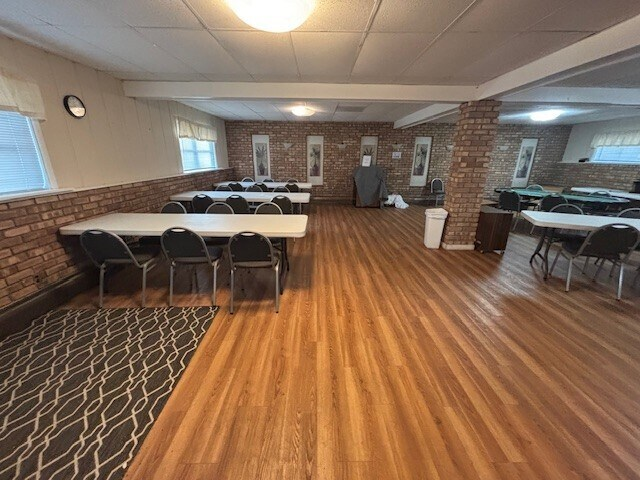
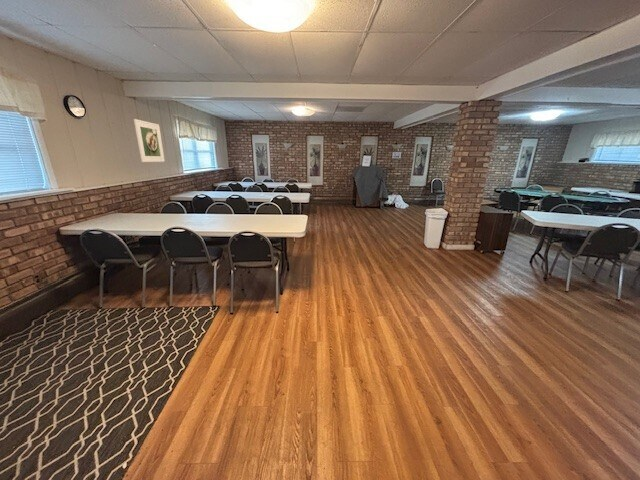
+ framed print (150, 142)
